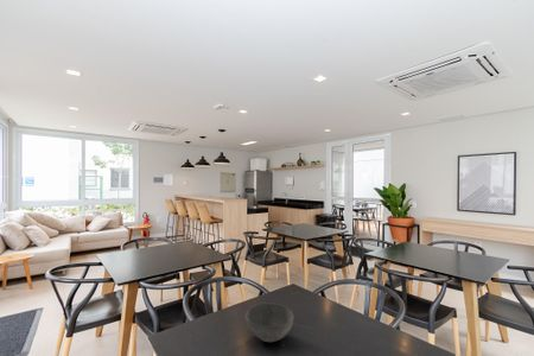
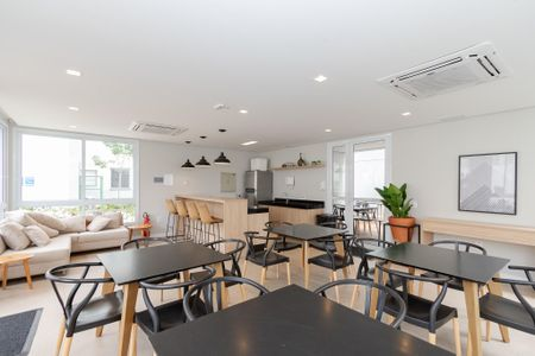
- bowl (269, 324)
